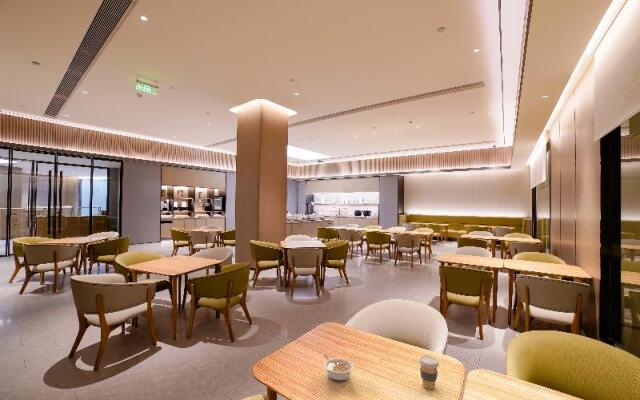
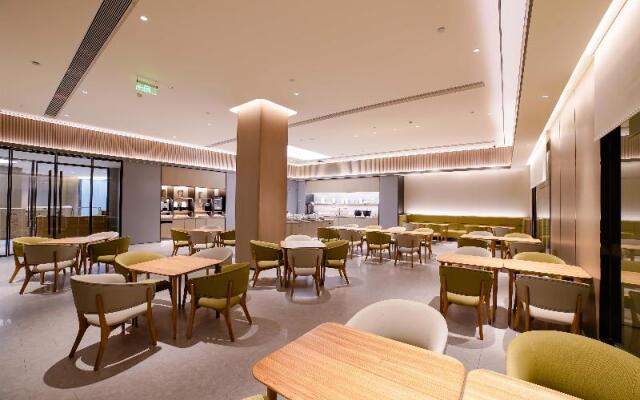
- coffee cup (428, 372)
- legume (337, 369)
